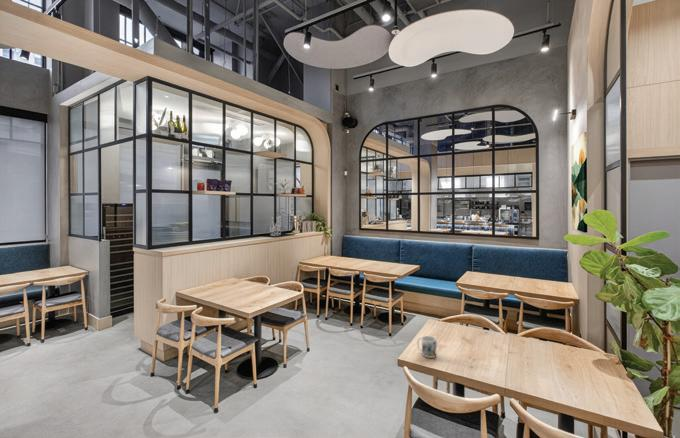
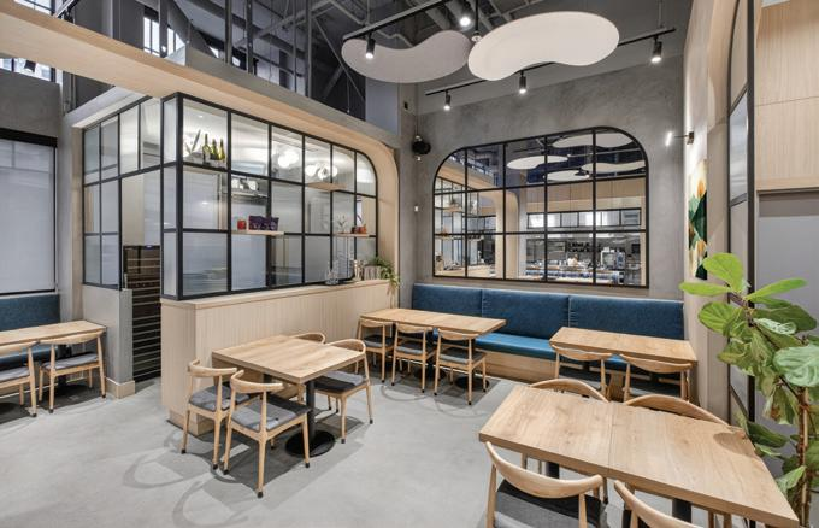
- mug (426, 346)
